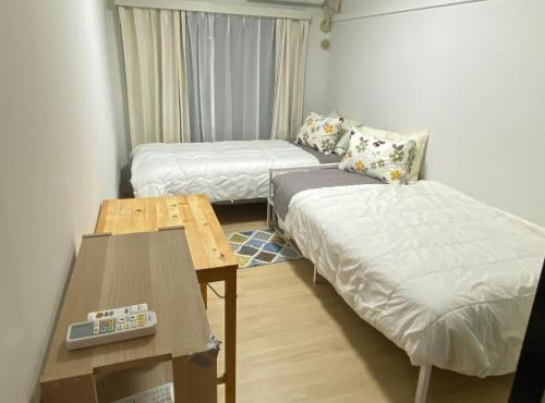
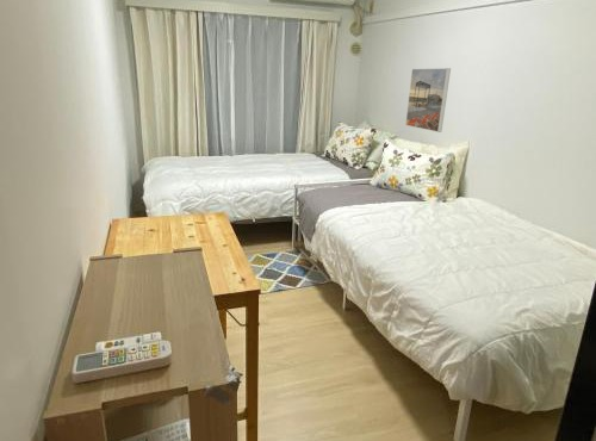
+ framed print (426, 99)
